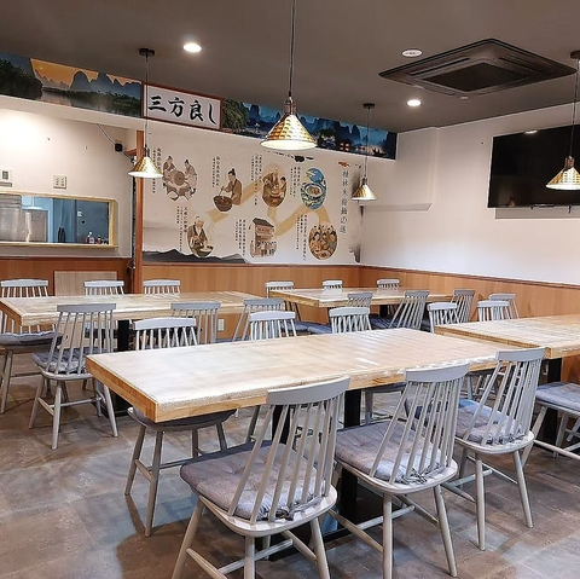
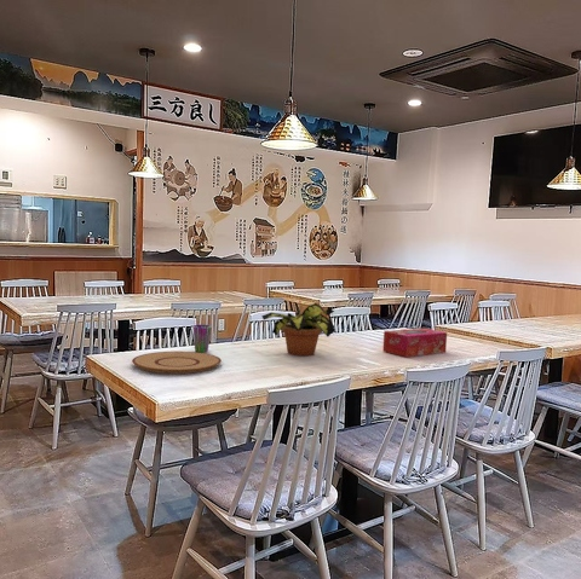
+ cup (201, 337)
+ tissue box (415, 341)
+ plate (177, 361)
+ flower pot (301, 329)
